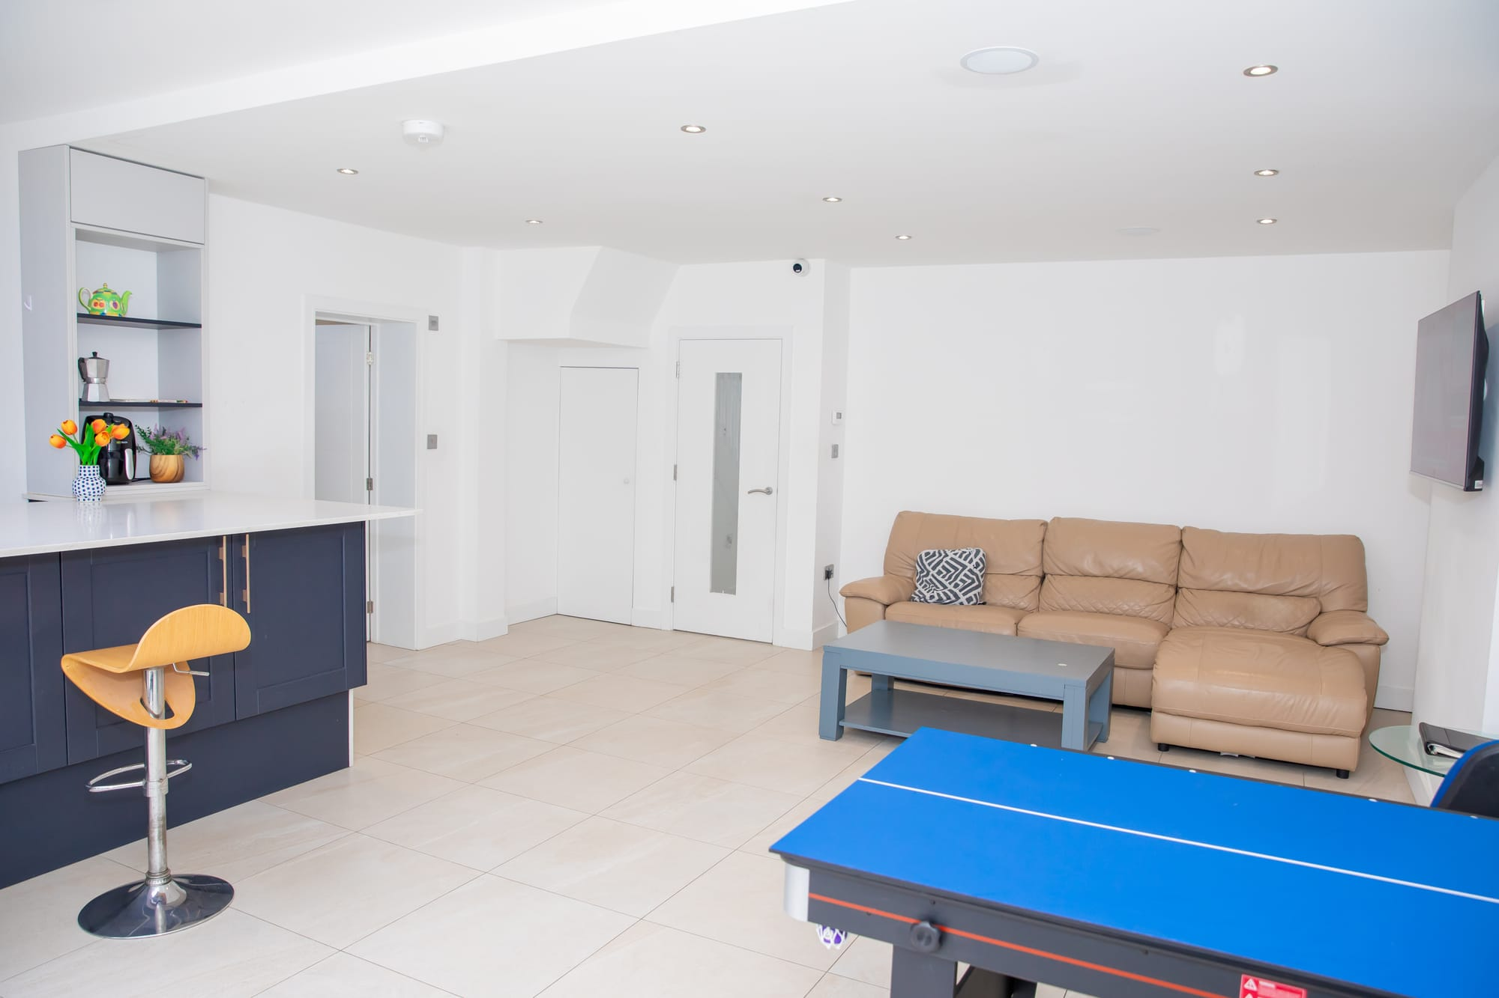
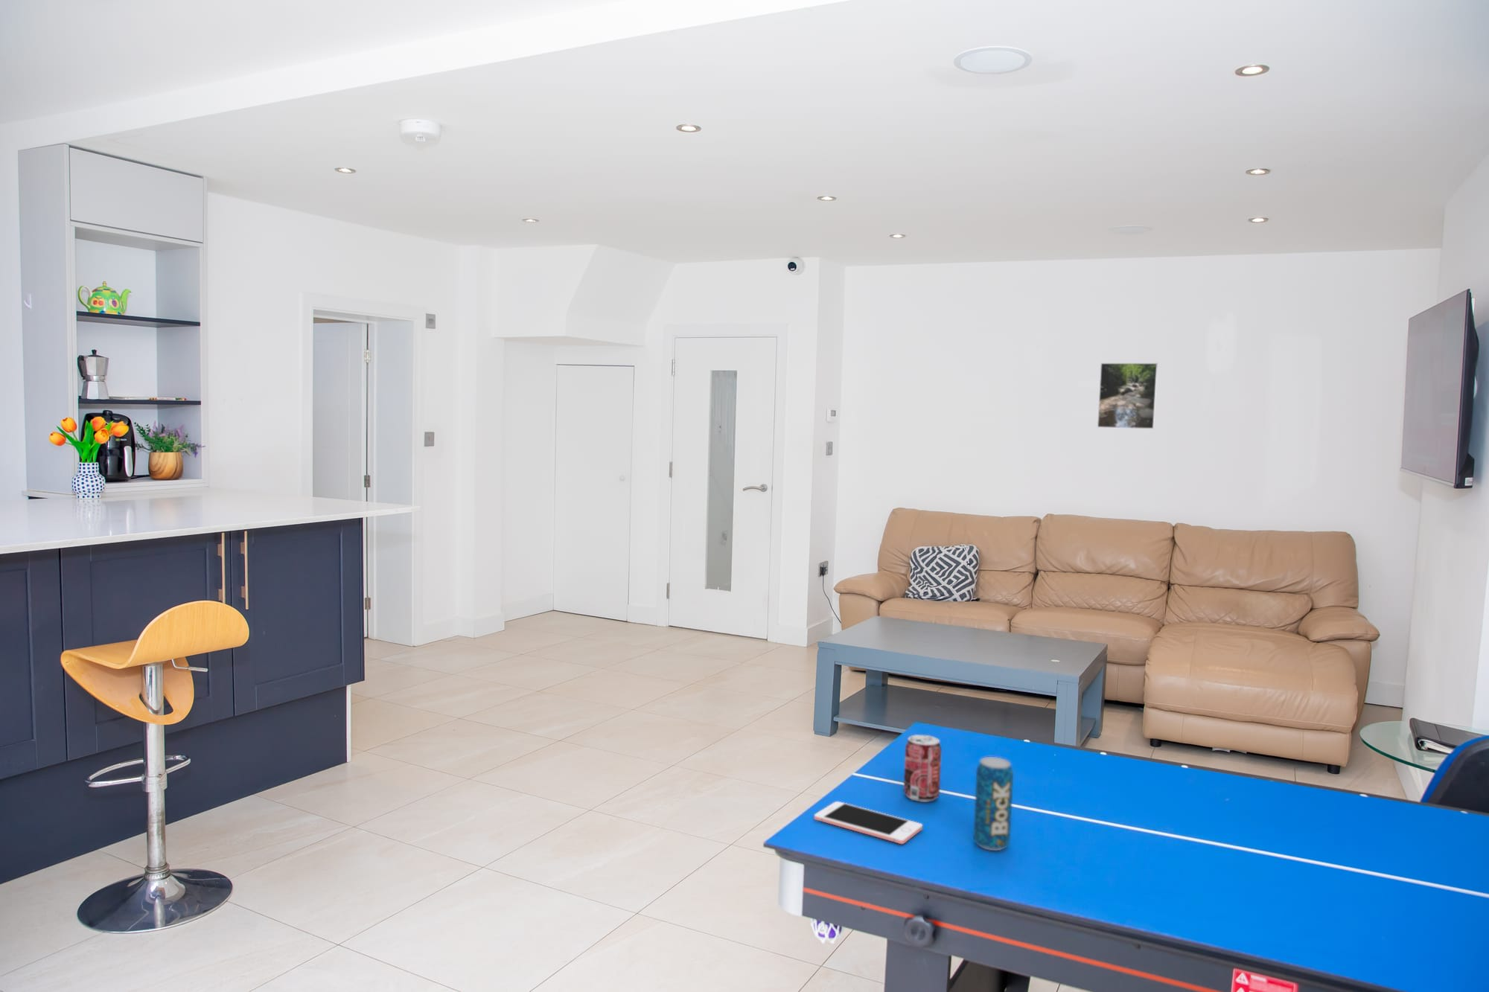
+ cell phone (867, 822)
+ beverage can (922, 766)
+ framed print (1126, 395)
+ beverage can (993, 804)
